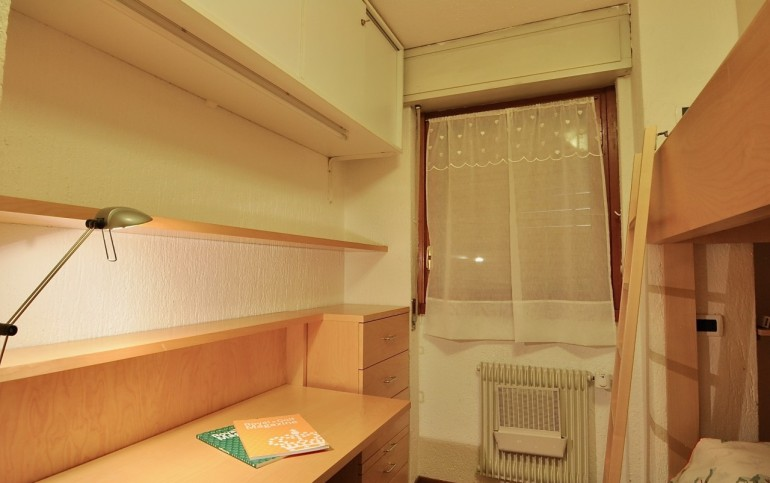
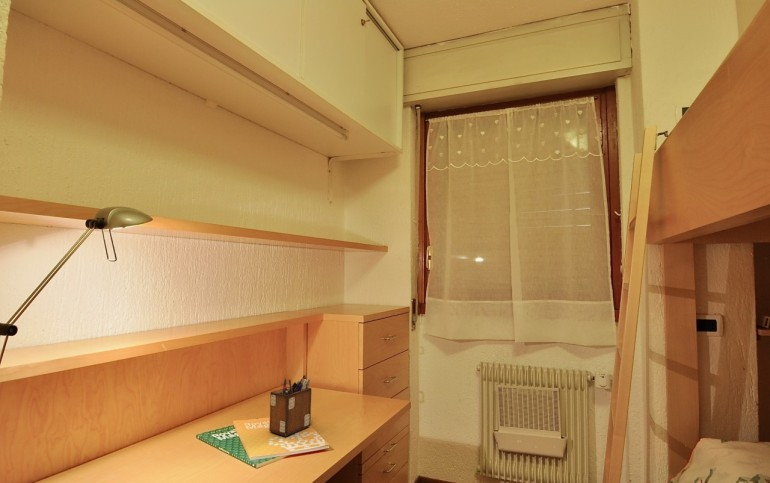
+ desk organizer (291, 401)
